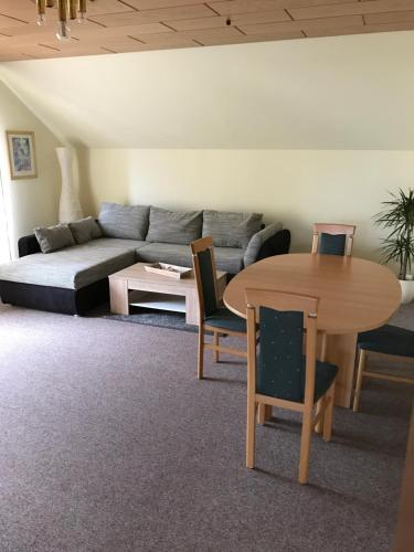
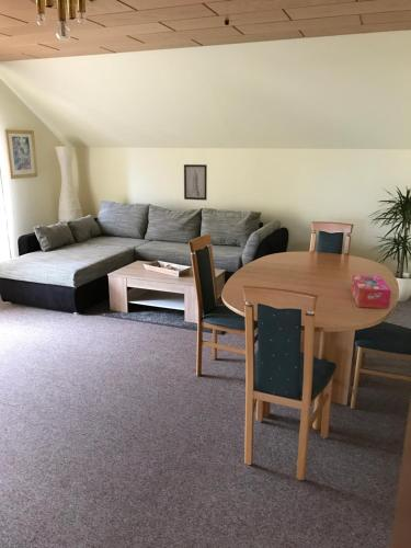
+ wall art (195, 182)
+ tissue box (369, 290)
